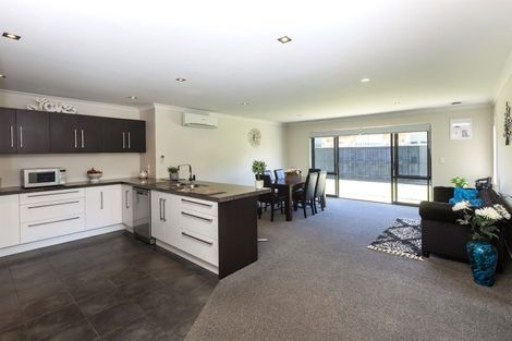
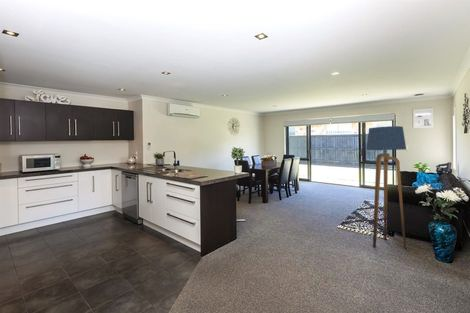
+ floor lamp (385, 186)
